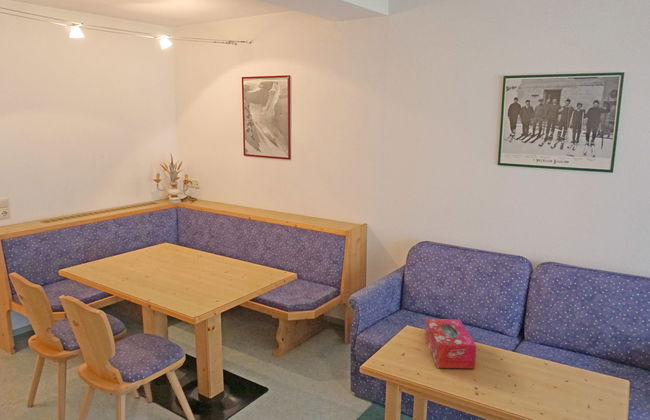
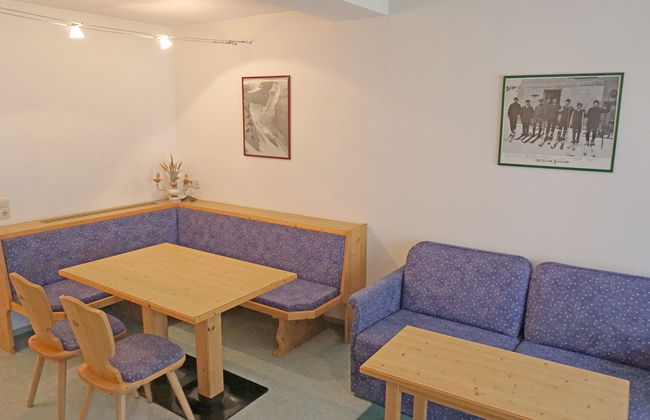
- tissue box (449, 342)
